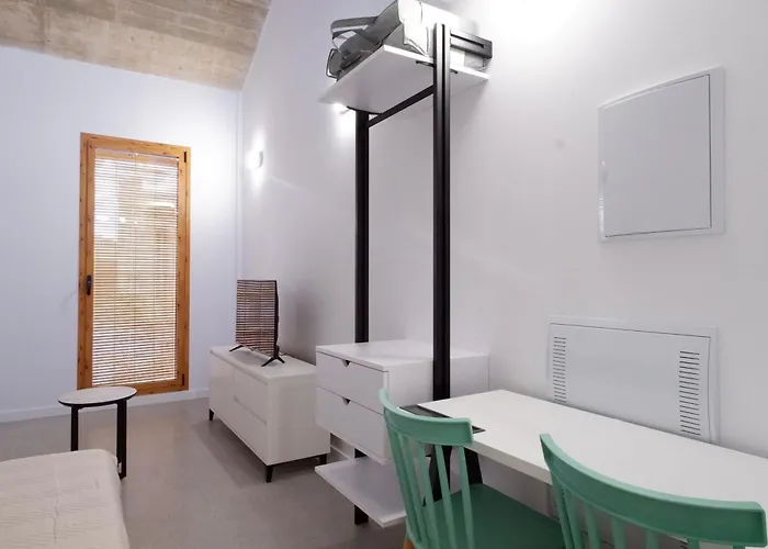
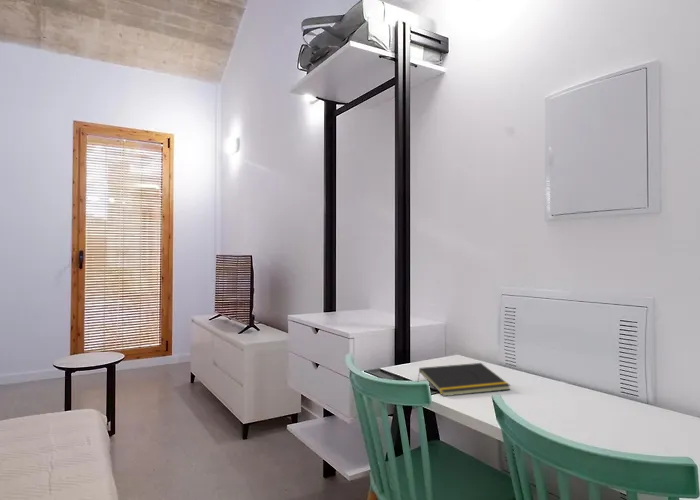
+ notepad (463, 378)
